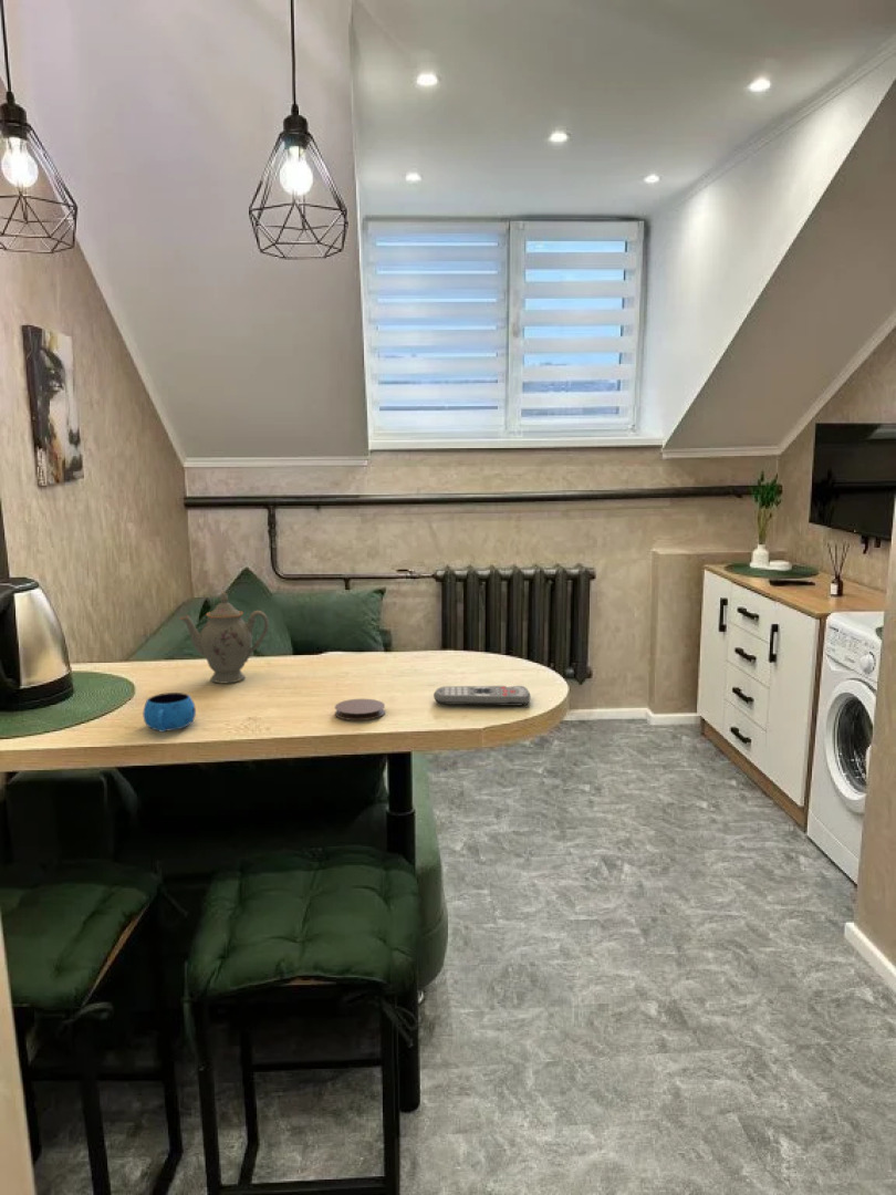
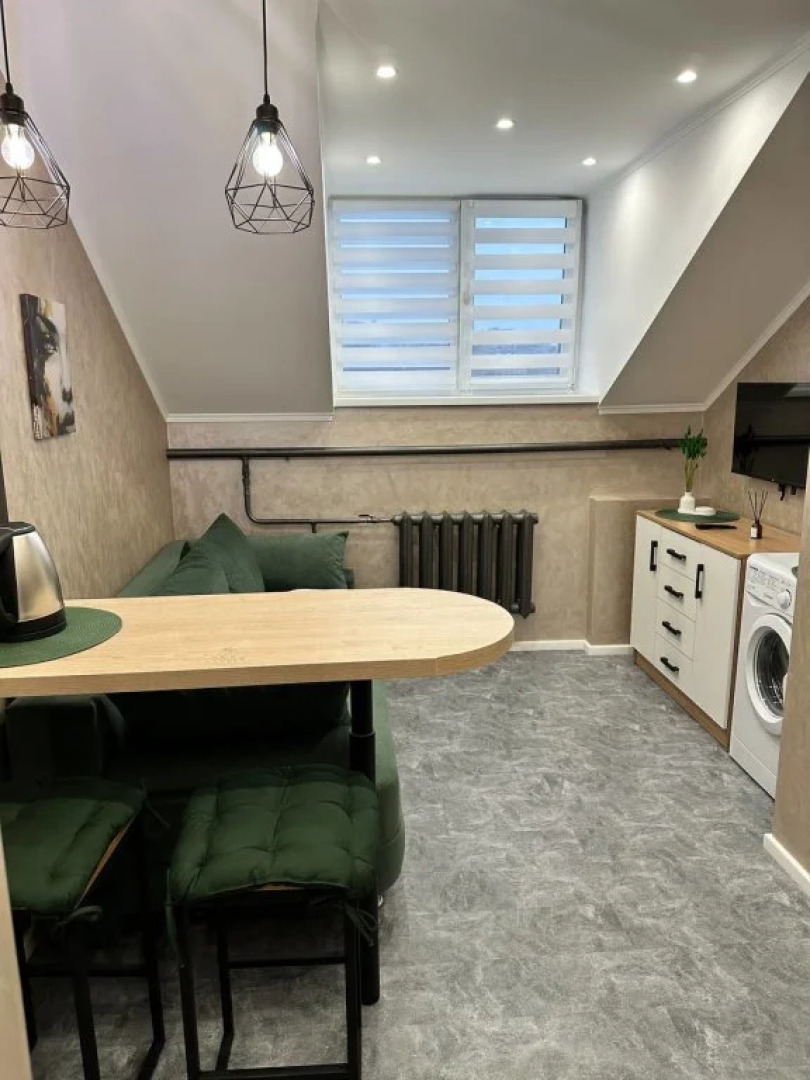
- remote control (481, 695)
- chinaware (225, 635)
- mug (167, 713)
- coaster (360, 709)
